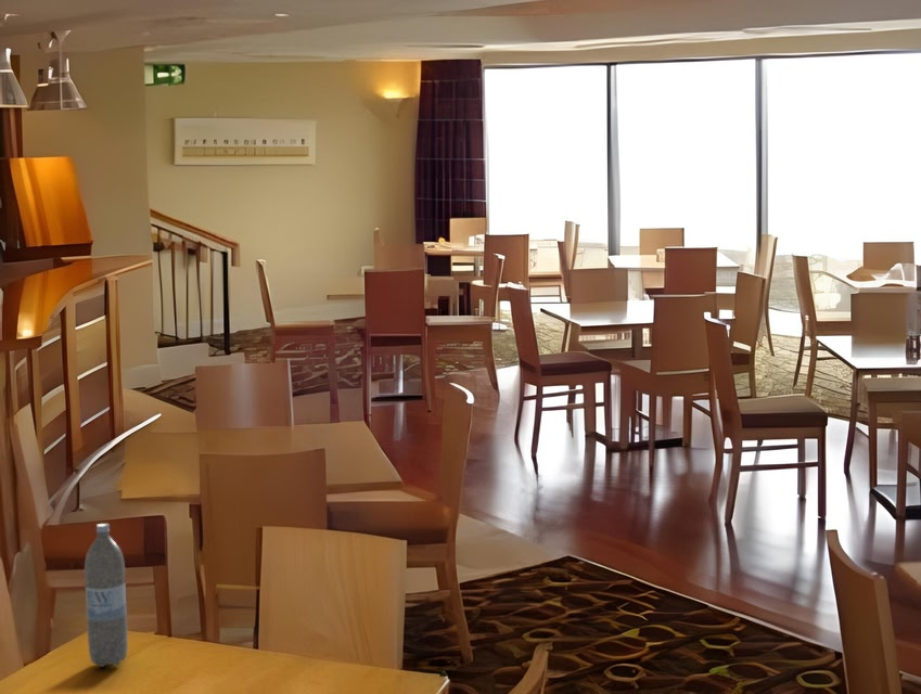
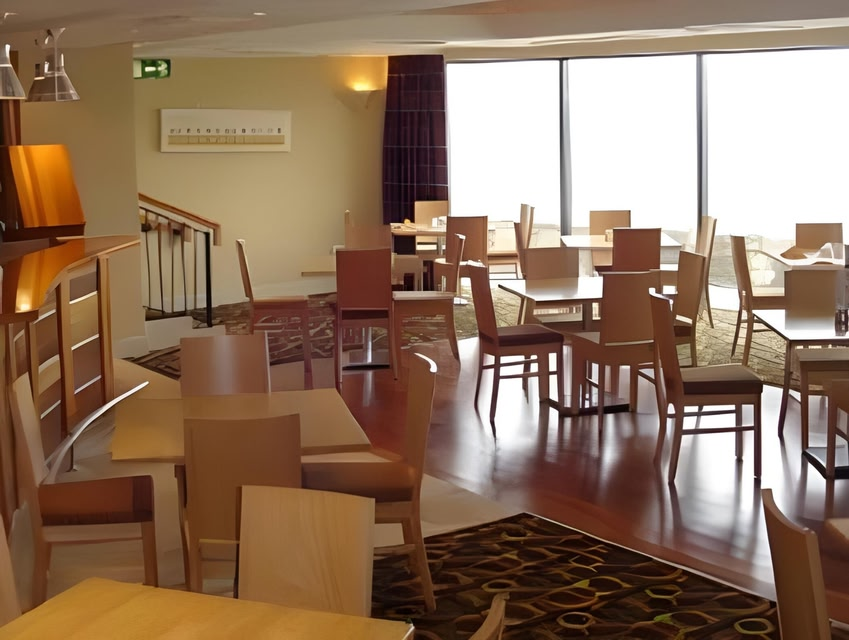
- water bottle (105, 594)
